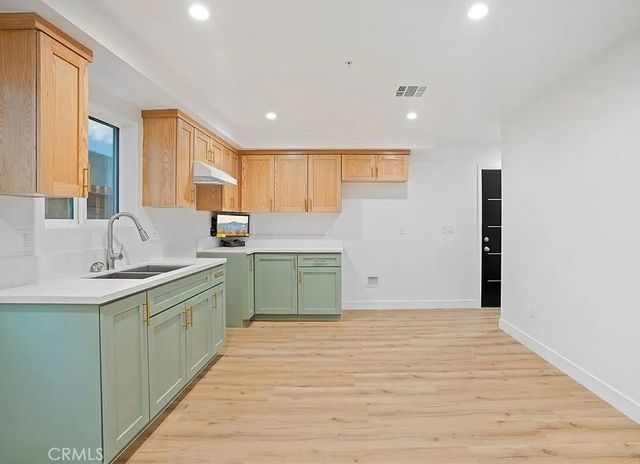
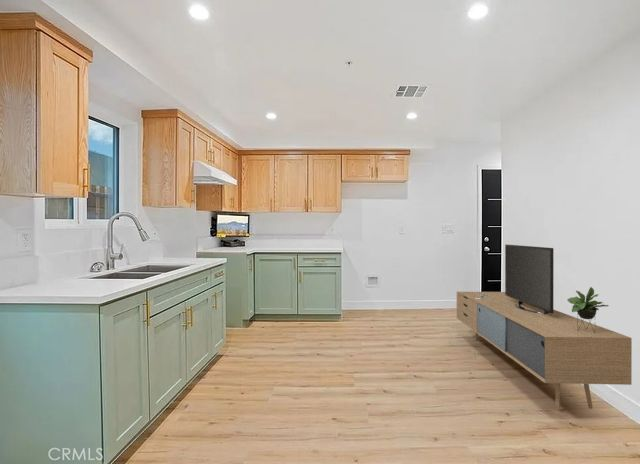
+ media console (521, 306)
